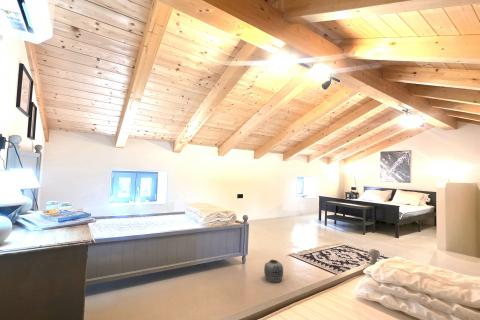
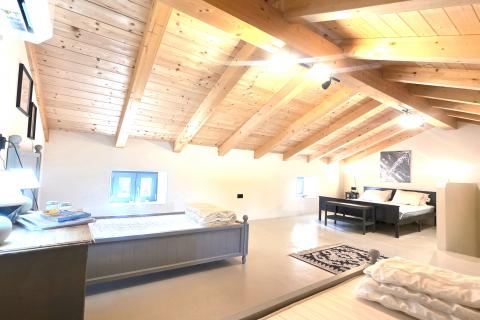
- vase (273, 269)
